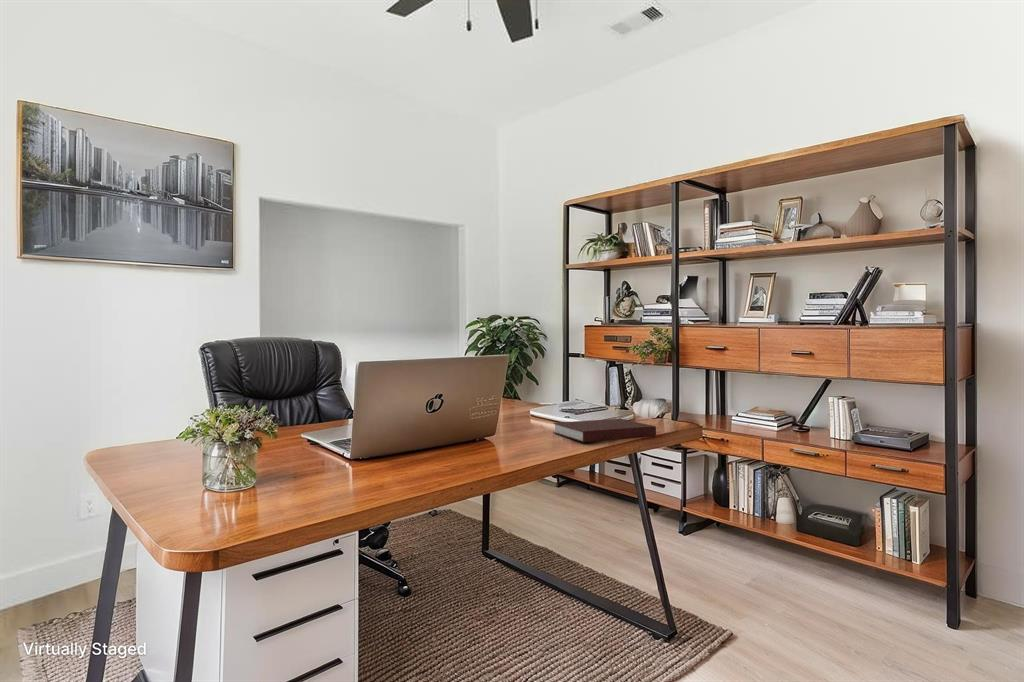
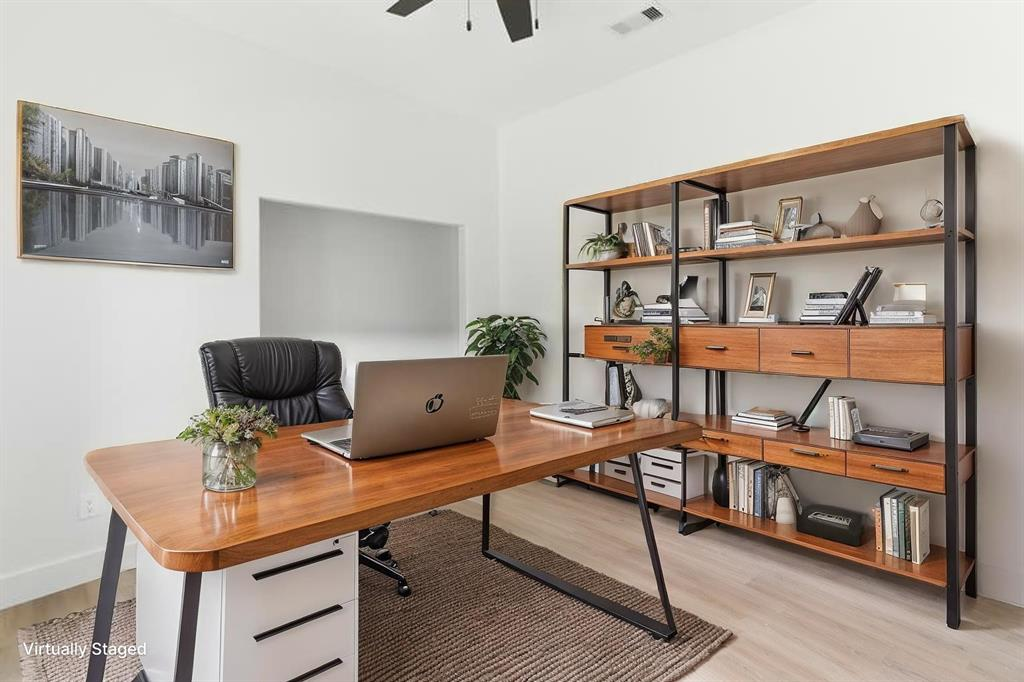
- notebook (603, 429)
